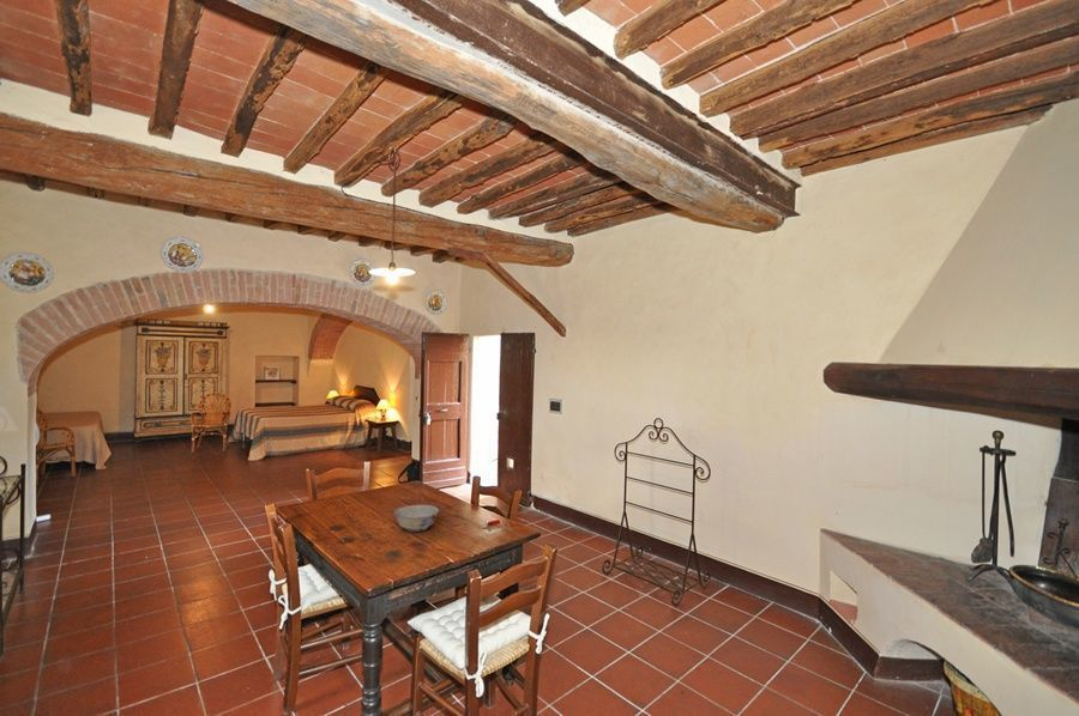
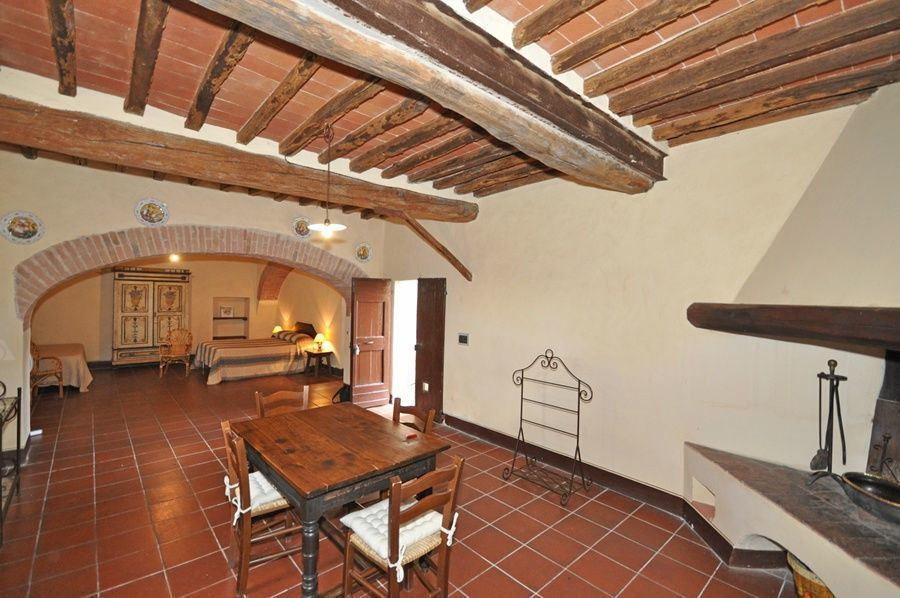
- ceramic bowl (416, 518)
